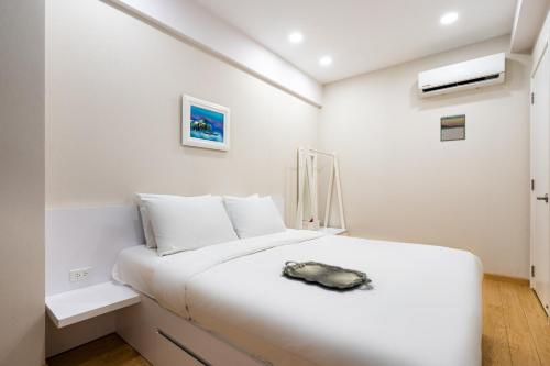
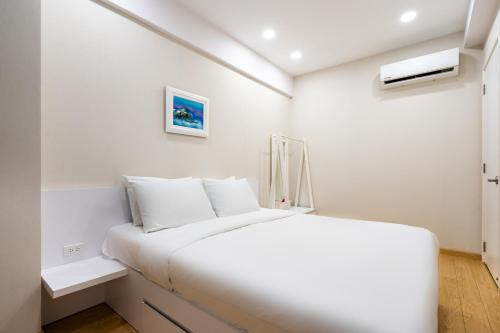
- serving tray (323, 273)
- calendar (452, 127)
